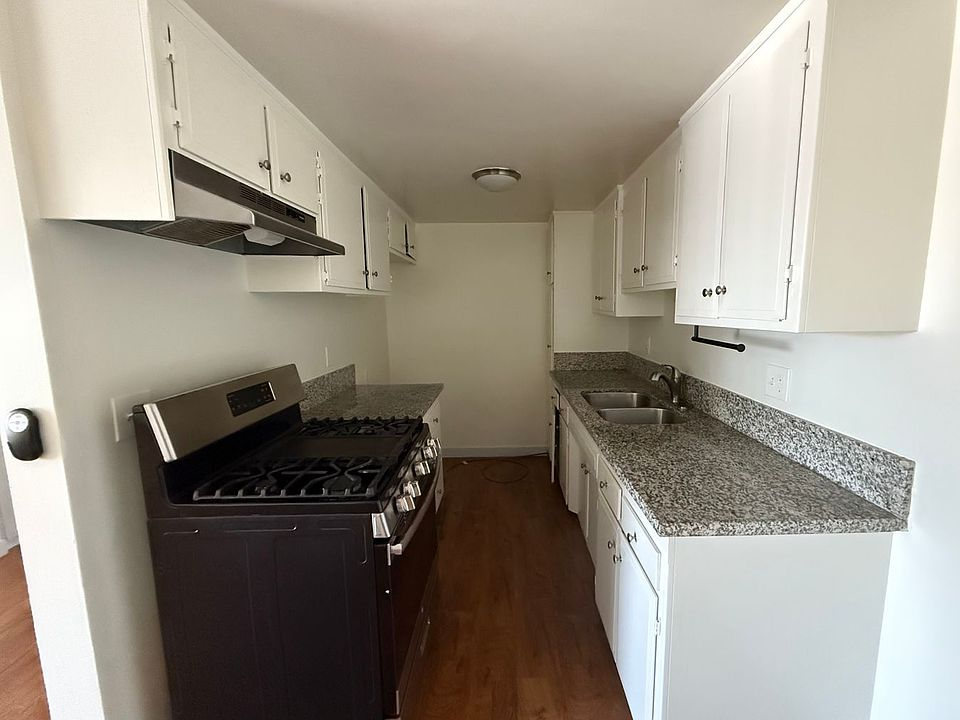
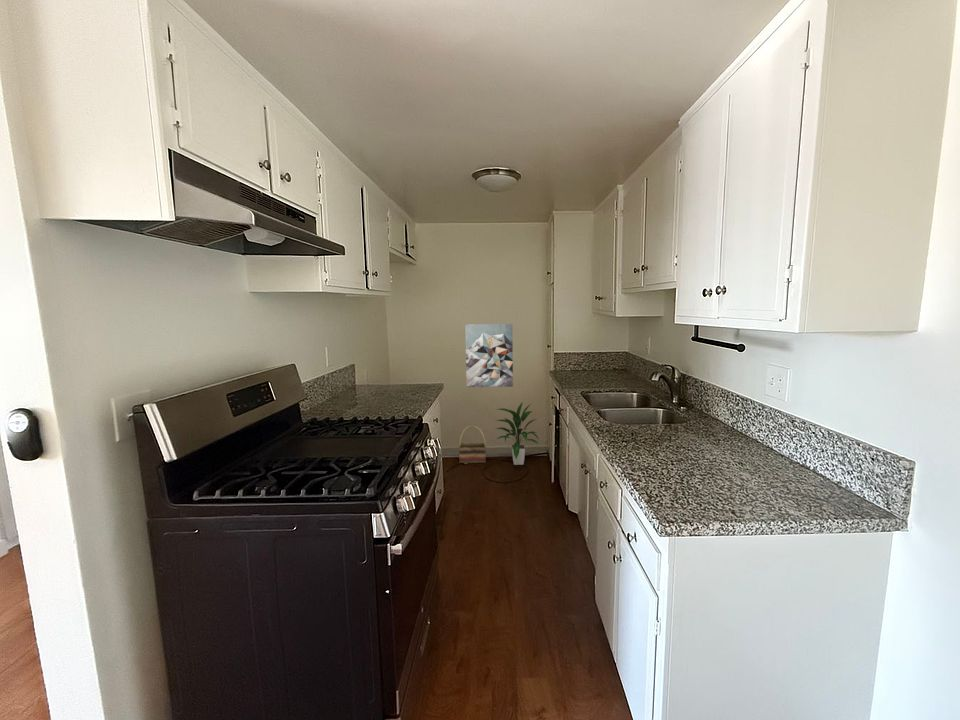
+ indoor plant (516, 433)
+ wall art (489, 355)
+ basket (472, 443)
